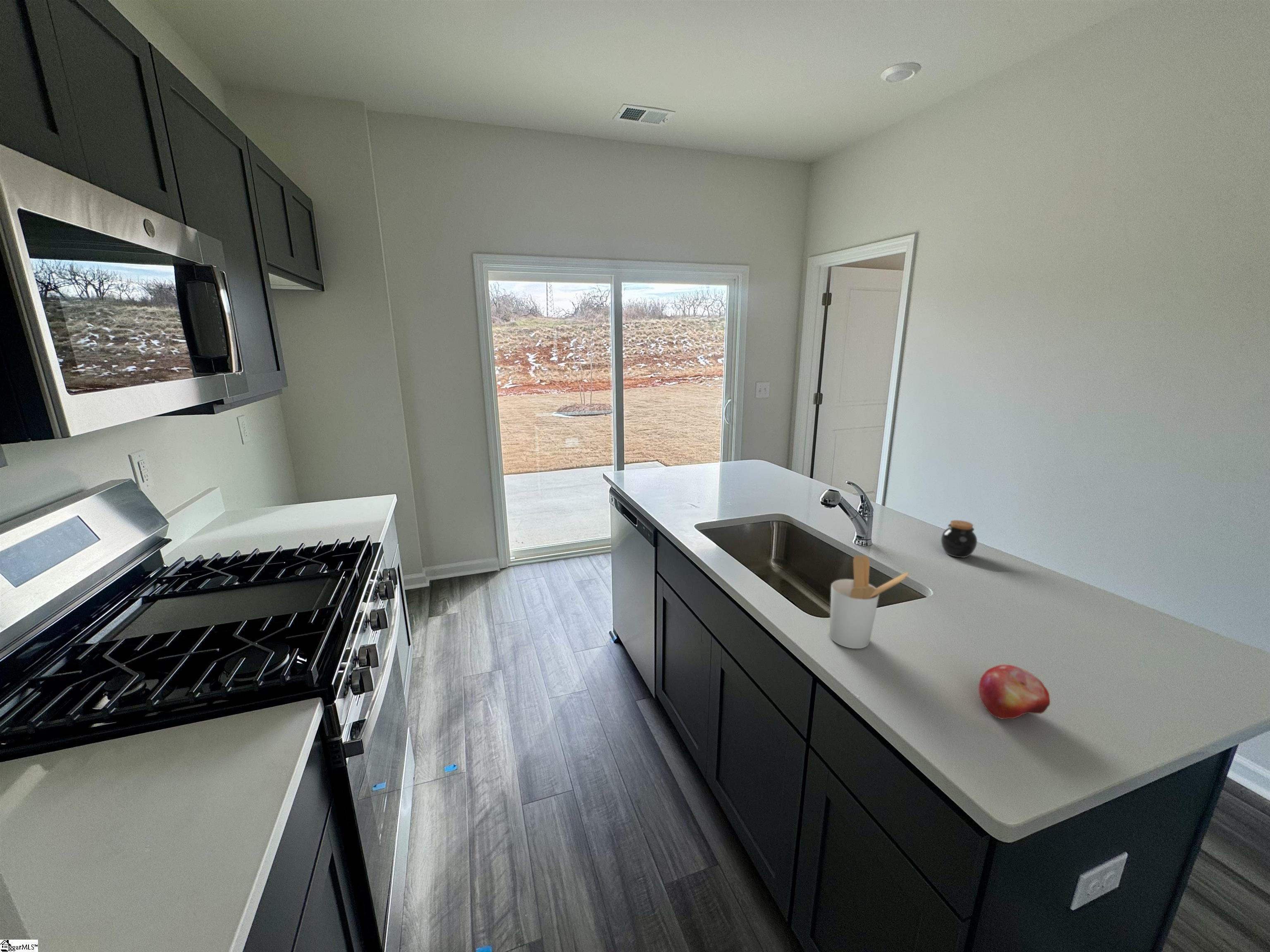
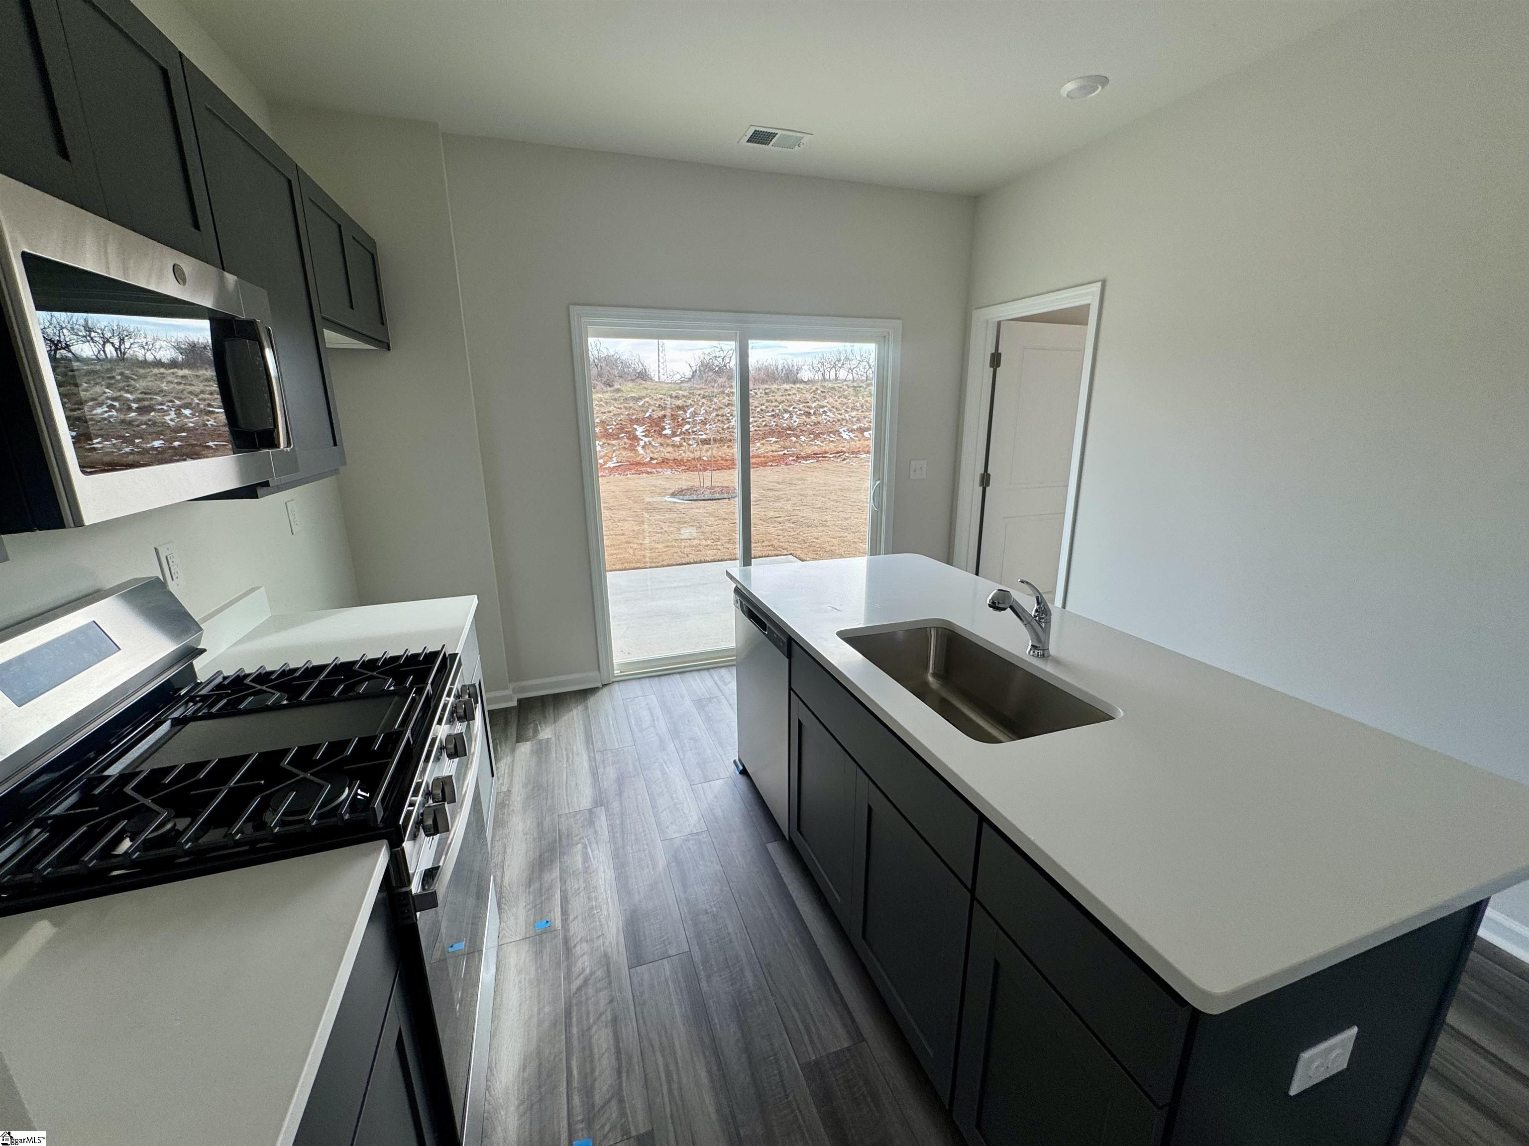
- jar (959, 538)
- fruit (1013, 692)
- utensil holder (866, 605)
